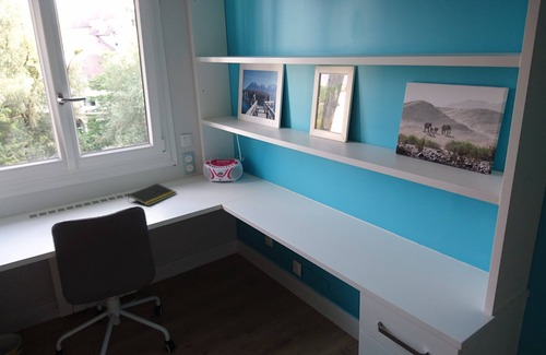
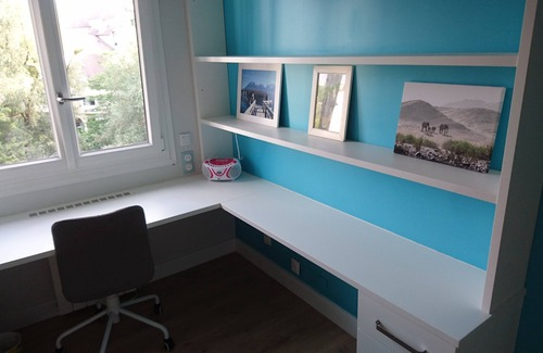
- notepad (153, 193)
